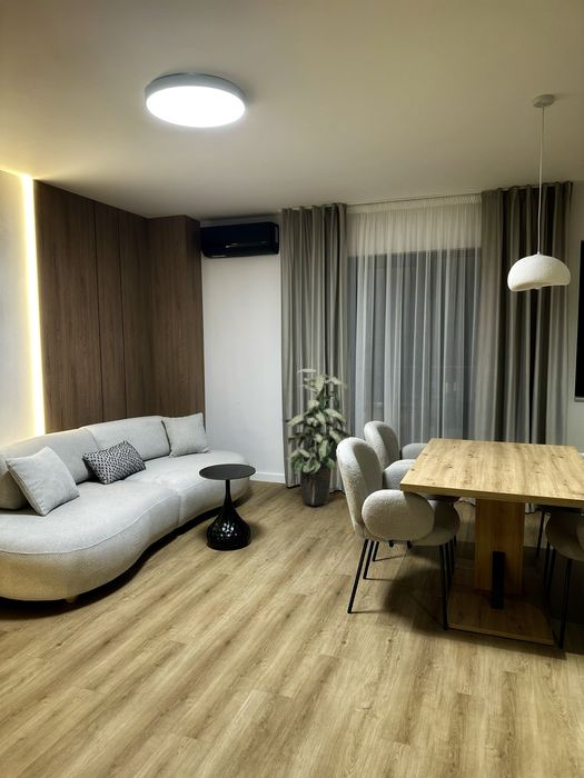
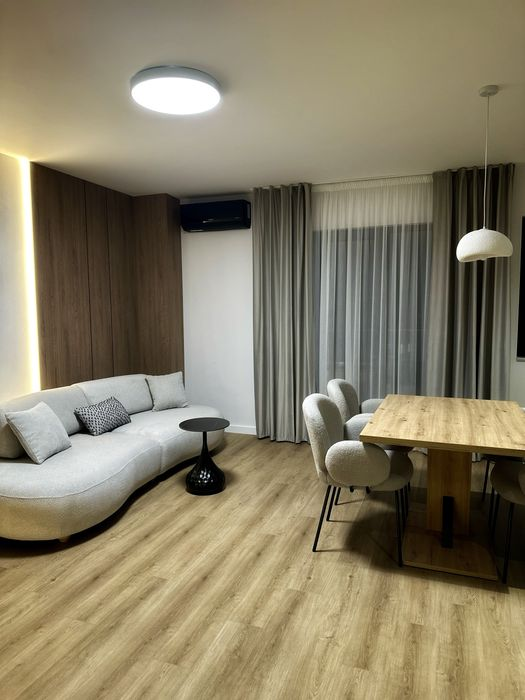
- indoor plant (315, 436)
